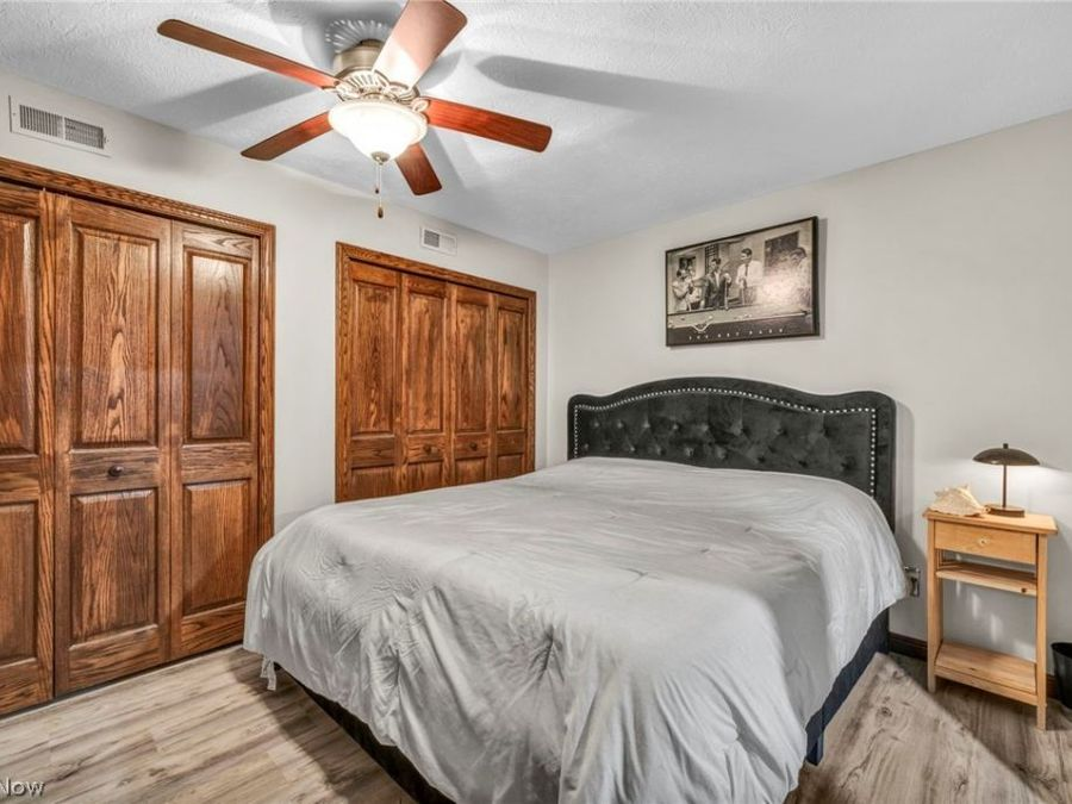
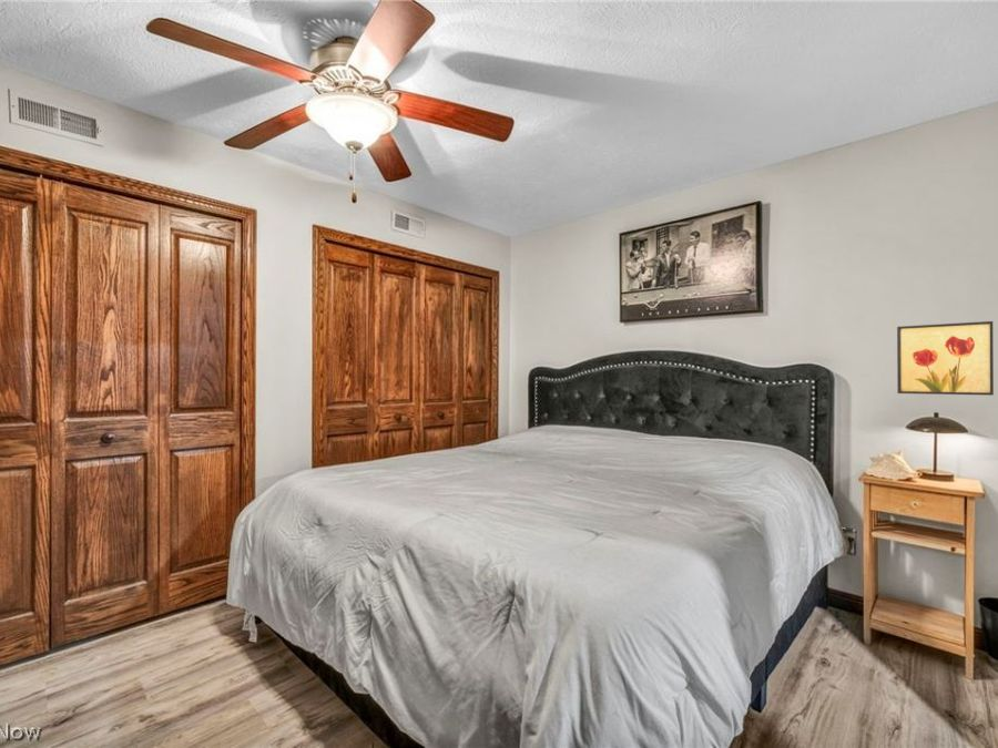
+ wall art (943, 359)
